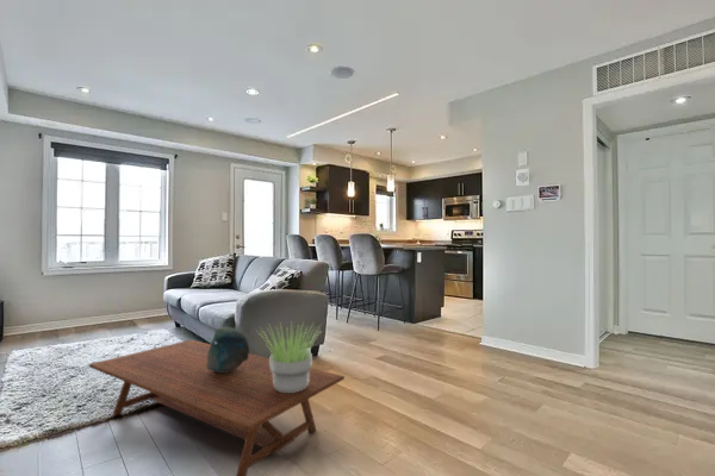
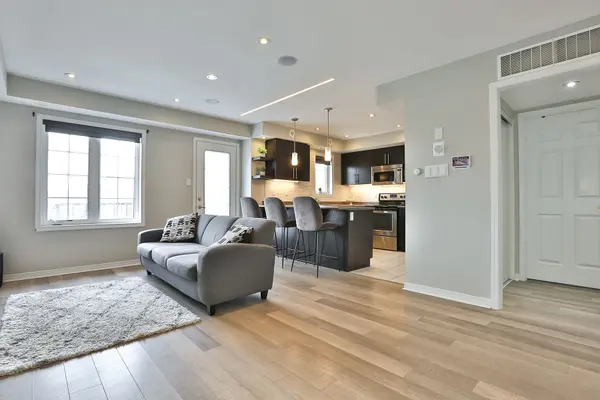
- coffee table (210, 395)
- decorative bowl (225, 349)
- potted plant (290, 357)
